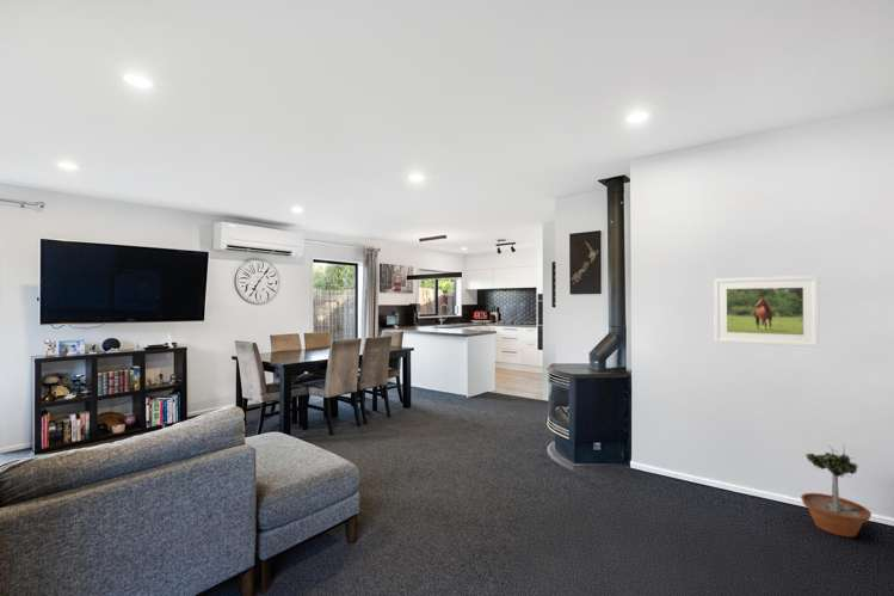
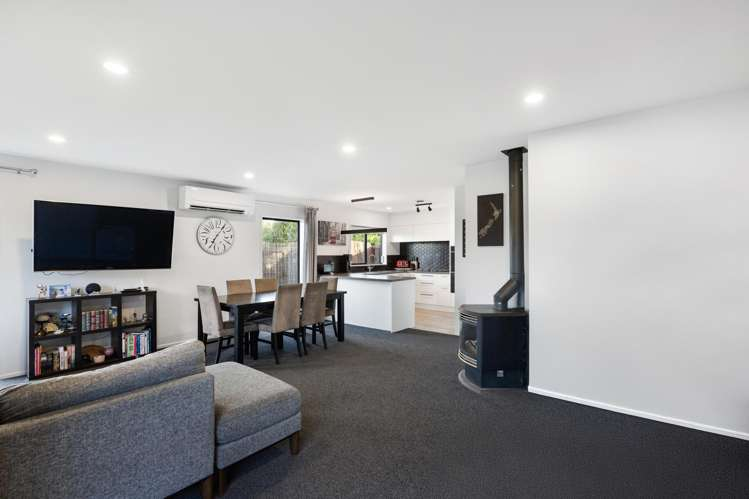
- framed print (763, 311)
- potted tree (834, 486)
